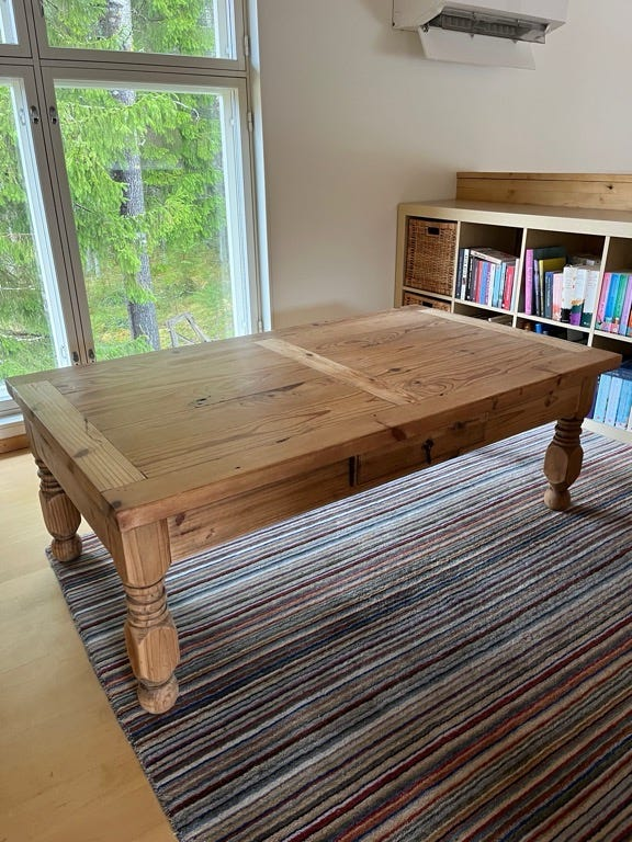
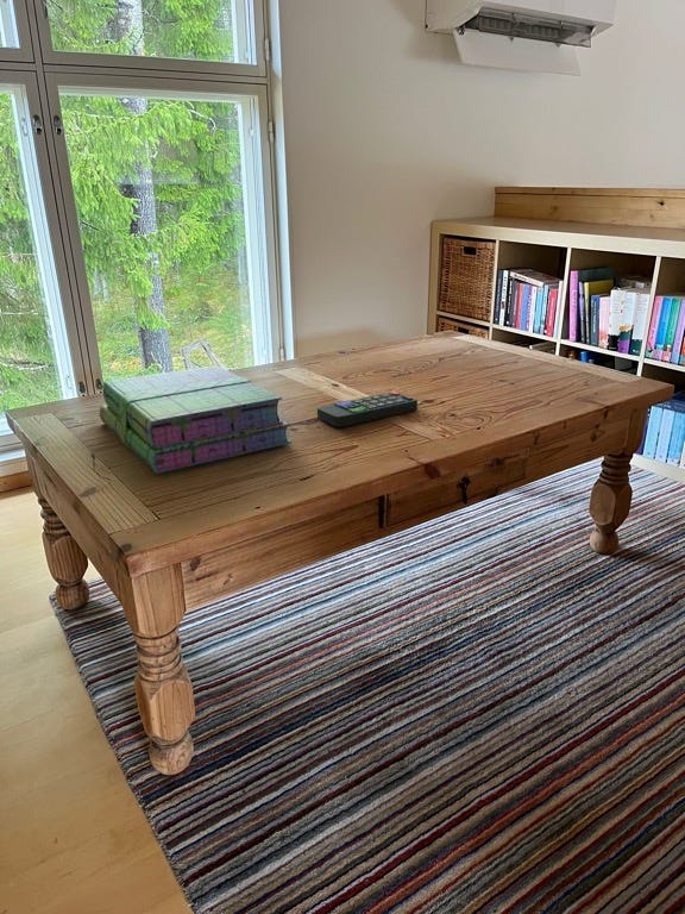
+ remote control (367, 407)
+ stack of books (189, 411)
